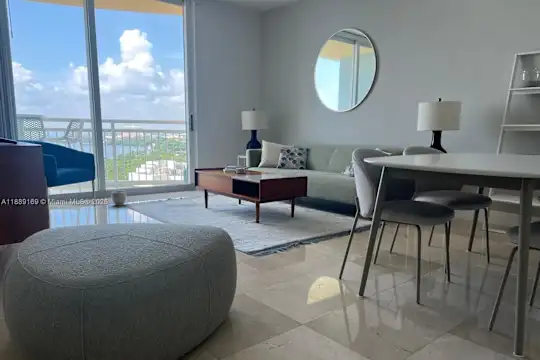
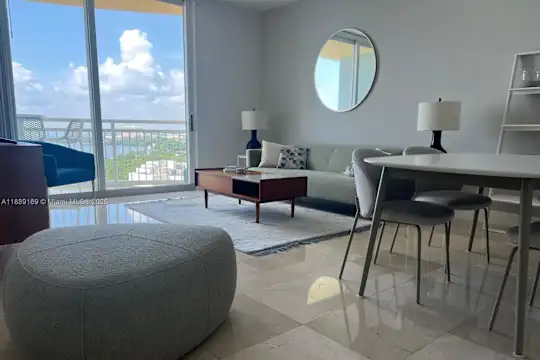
- planter (119, 198)
